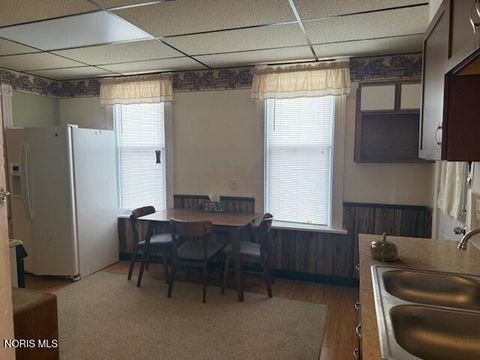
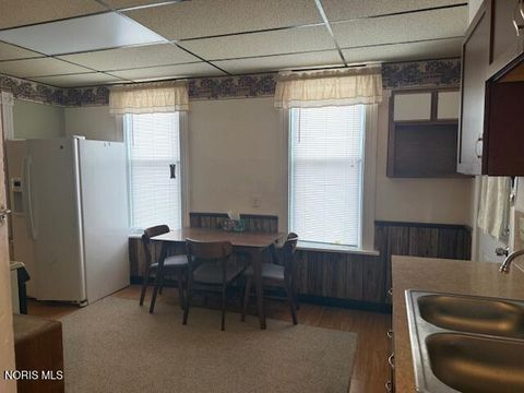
- teapot (383, 246)
